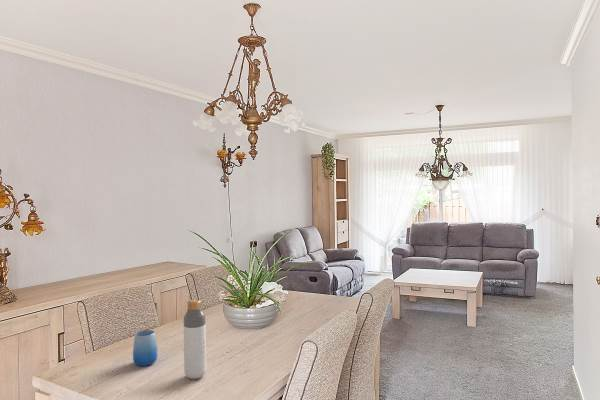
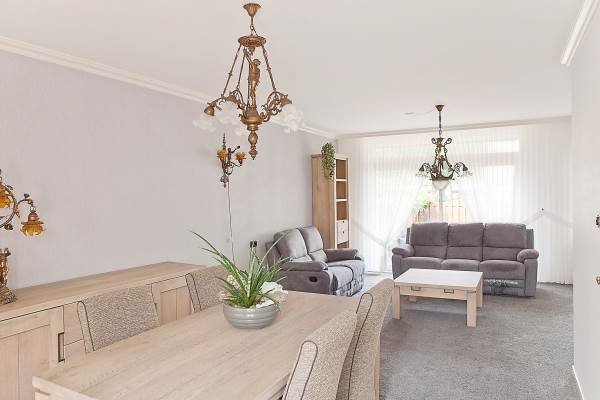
- cup (145, 348)
- bottle (194, 338)
